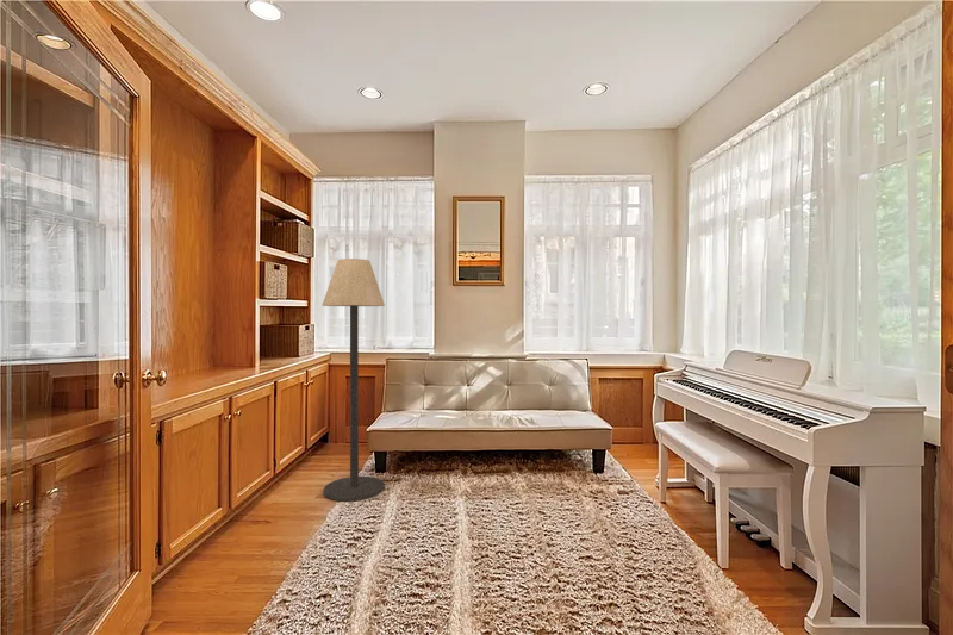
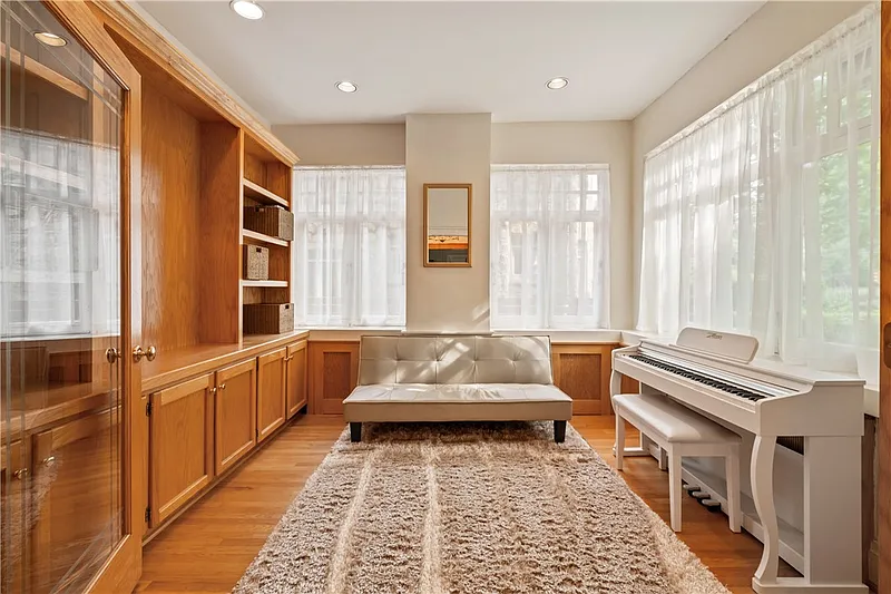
- floor lamp (354, 374)
